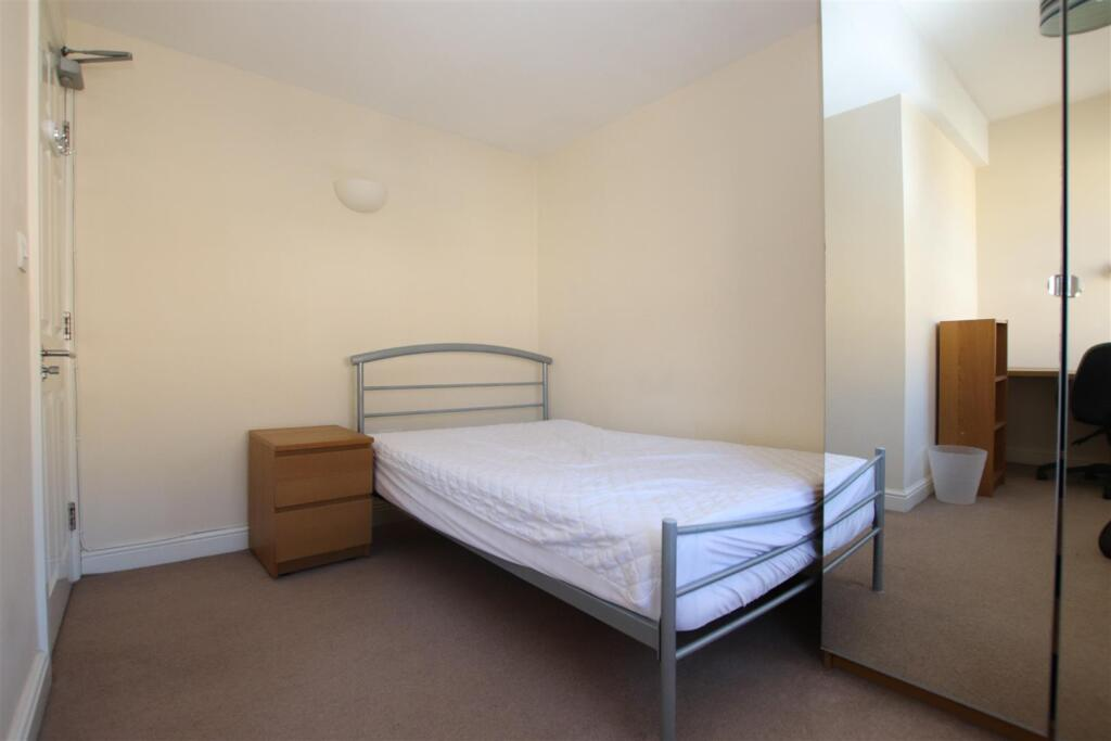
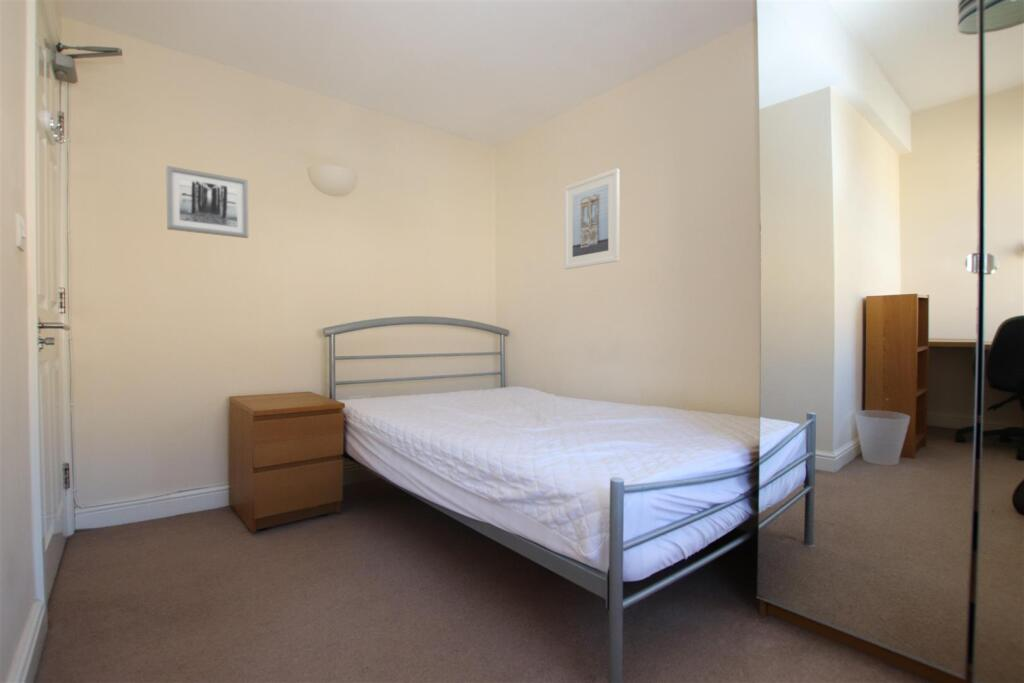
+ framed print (590, 221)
+ wall art (209, 203)
